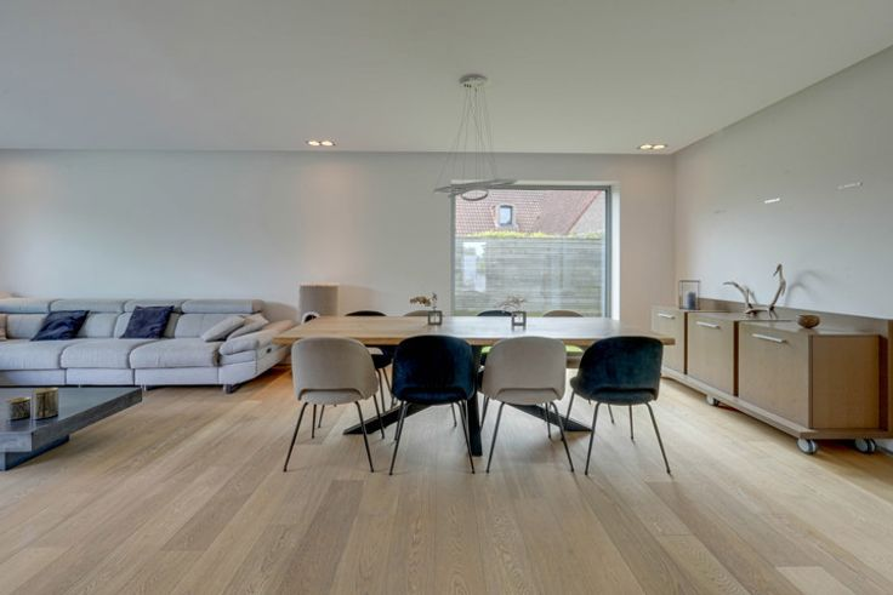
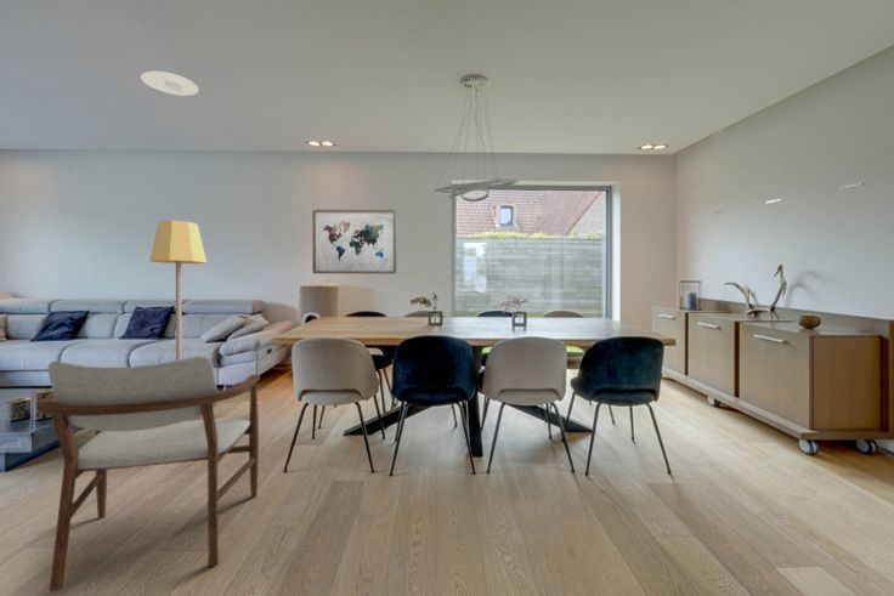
+ armchair (158, 447)
+ lamp (179, 313)
+ recessed light (170, 81)
+ wall art (355, 242)
